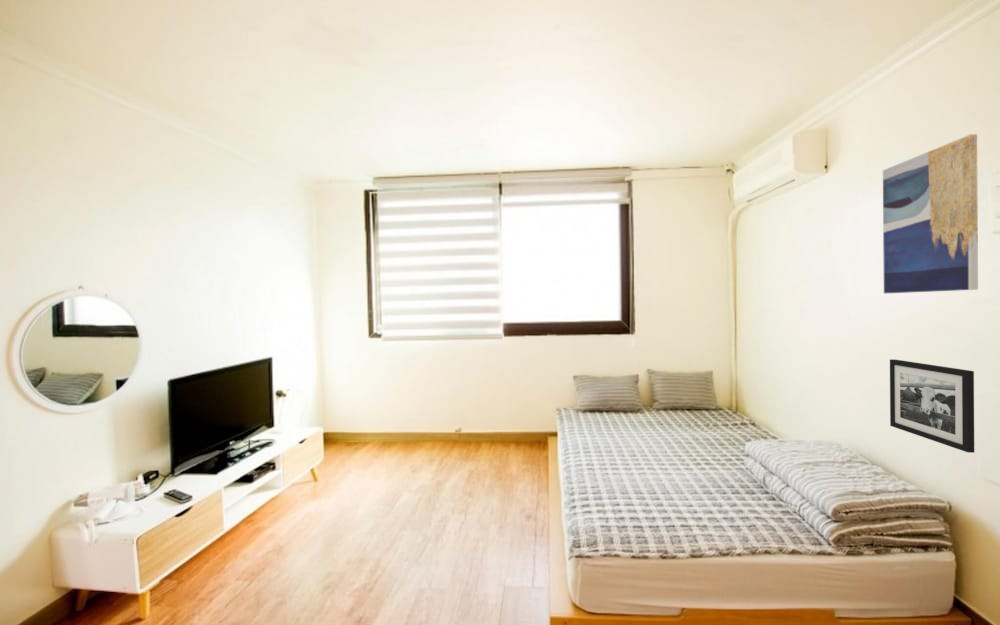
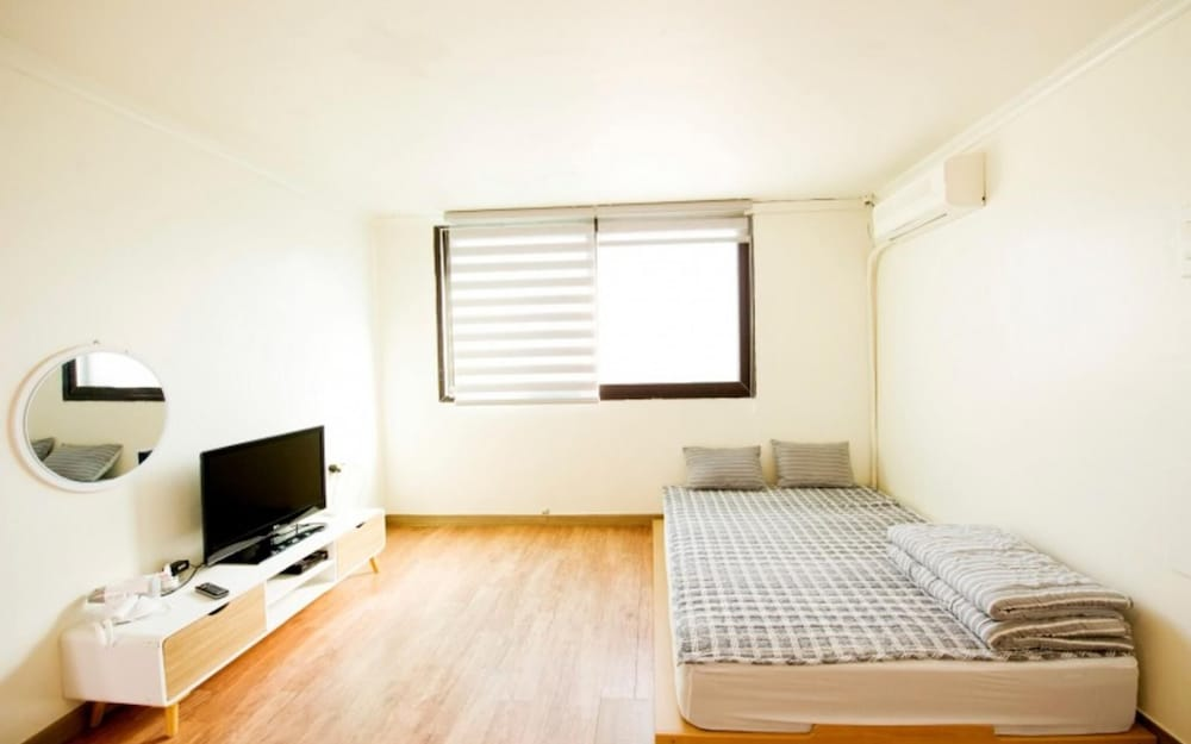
- picture frame (927, 401)
- wall art (924, 223)
